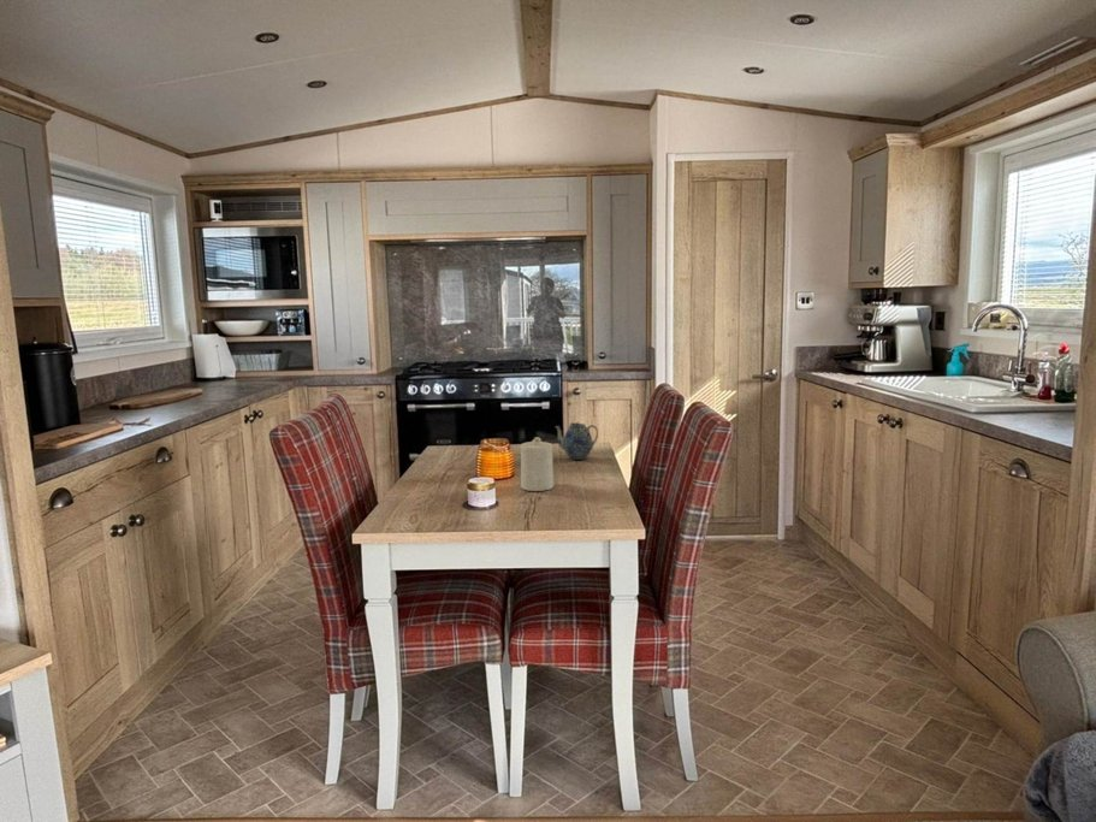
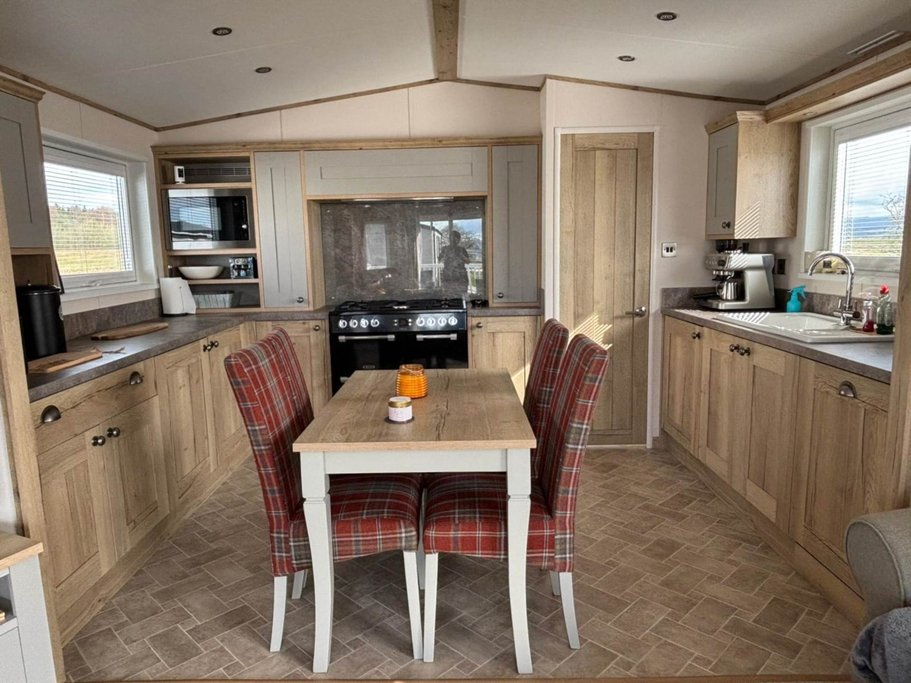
- teapot (576, 439)
- candle (535, 461)
